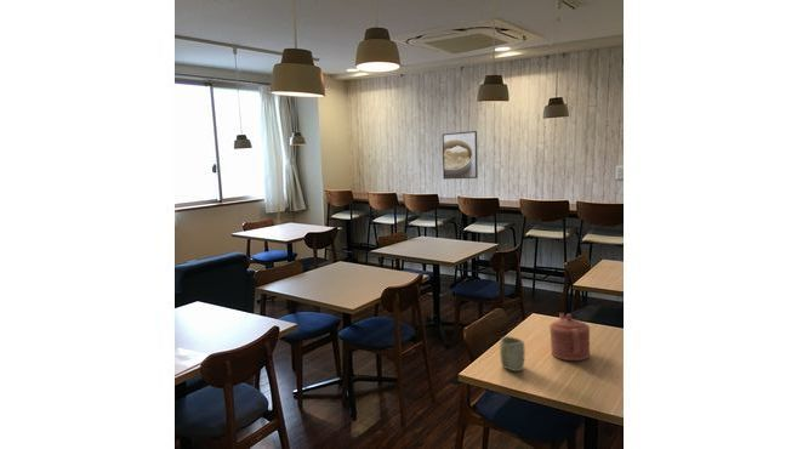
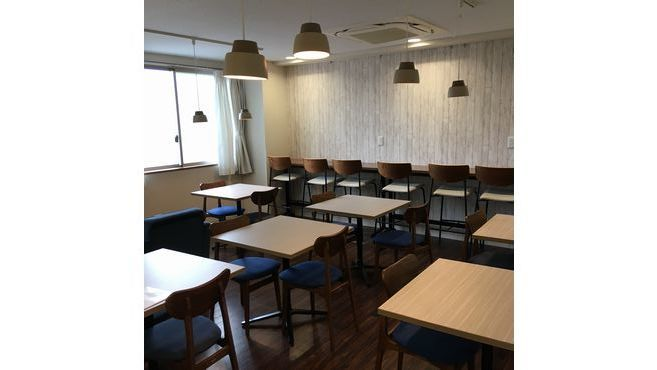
- teapot (569, 334)
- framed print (459, 155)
- cup (512, 353)
